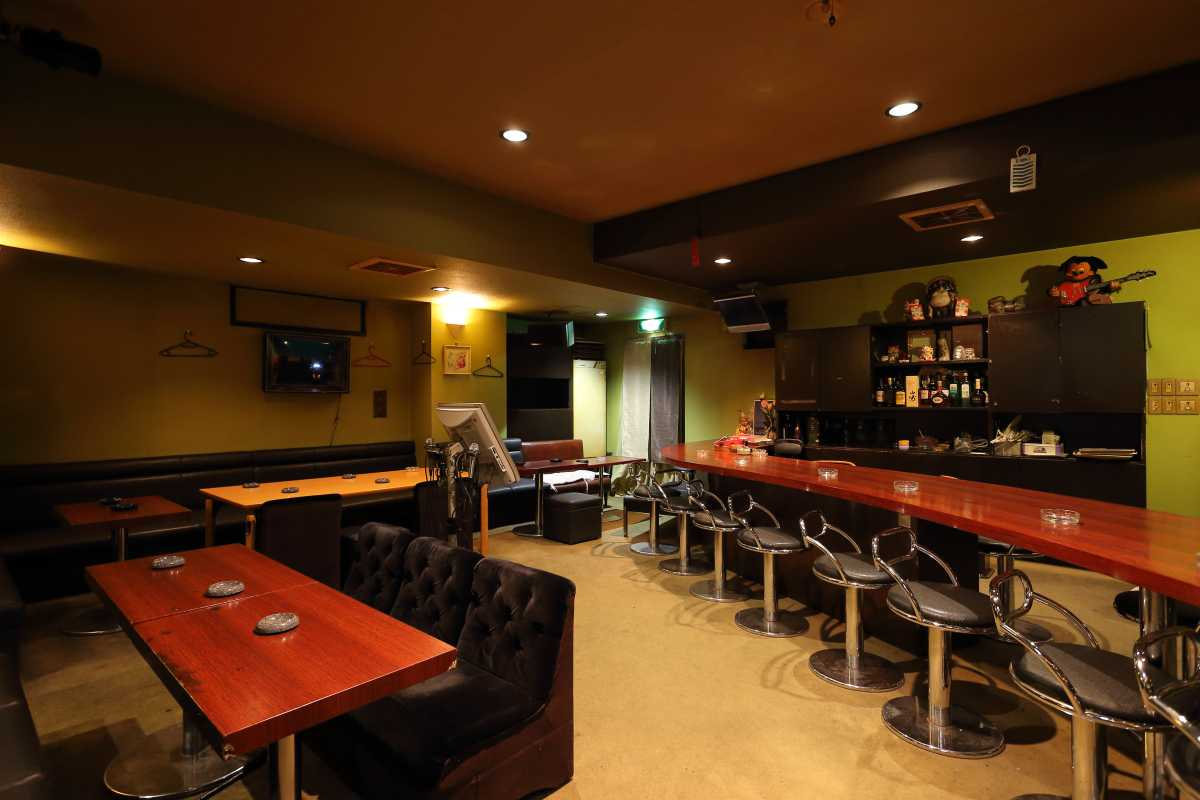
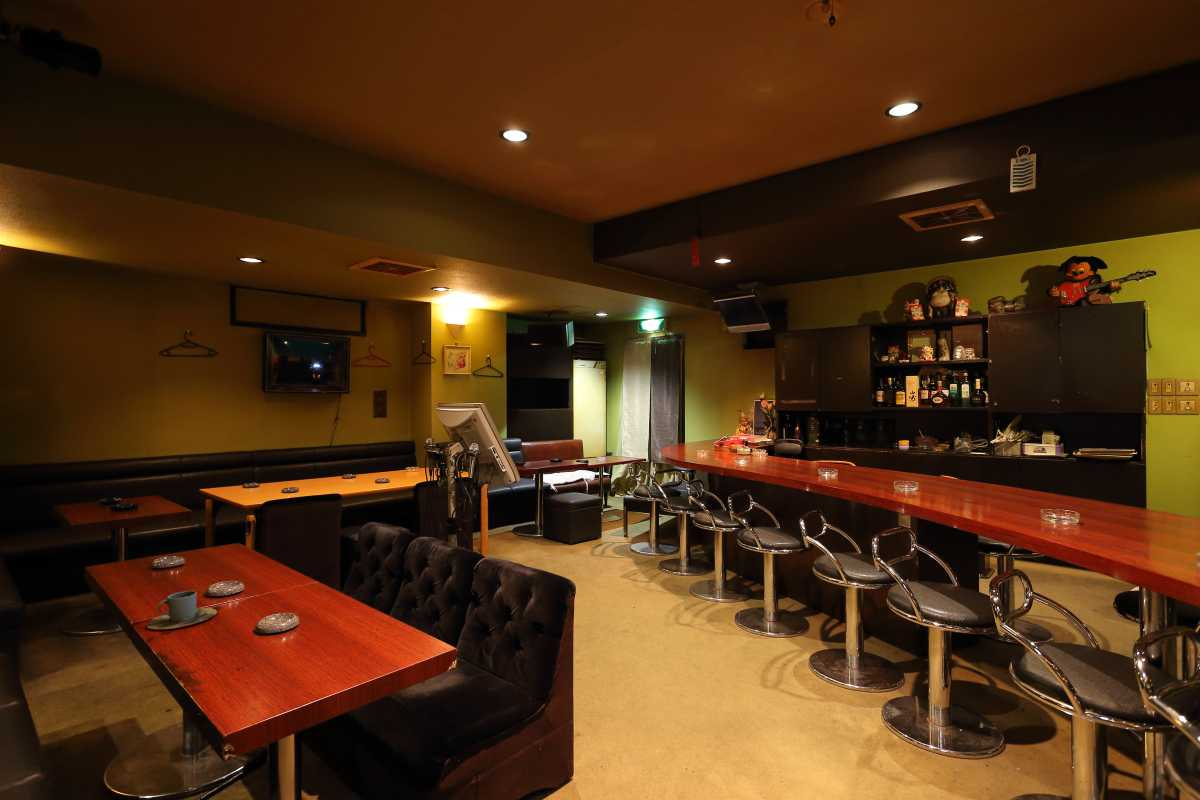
+ cup (182, 606)
